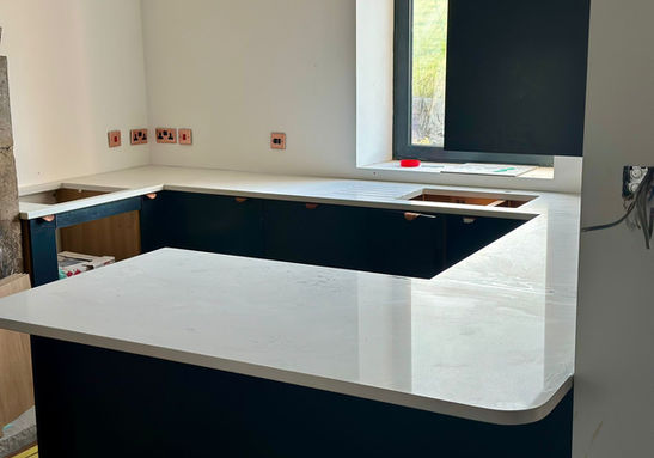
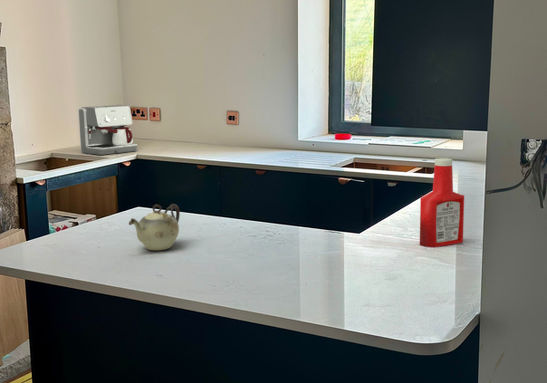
+ soap bottle (442, 201)
+ teapot (155, 226)
+ coffee maker (108, 129)
